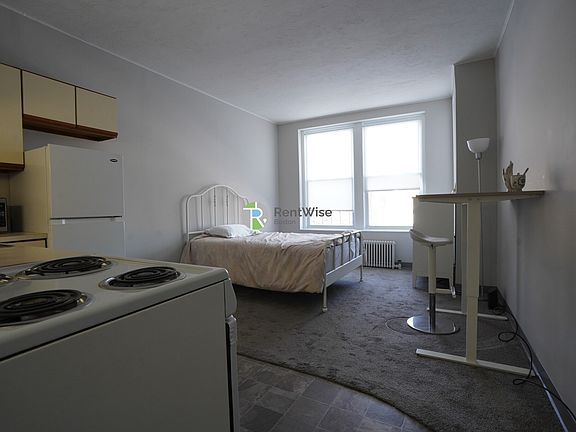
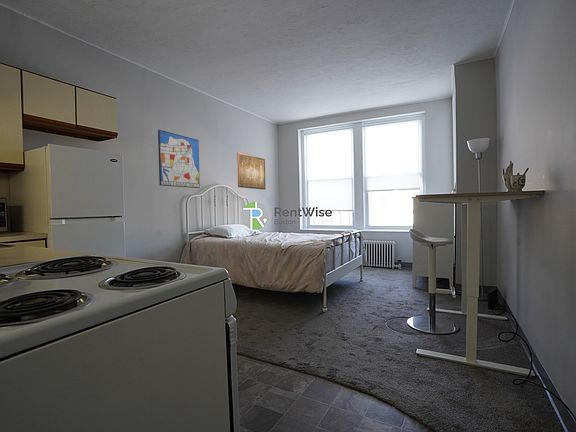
+ wall art (252, 172)
+ wall art (180, 161)
